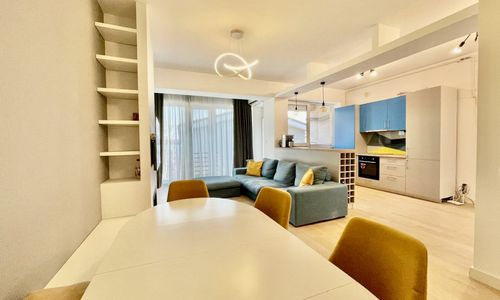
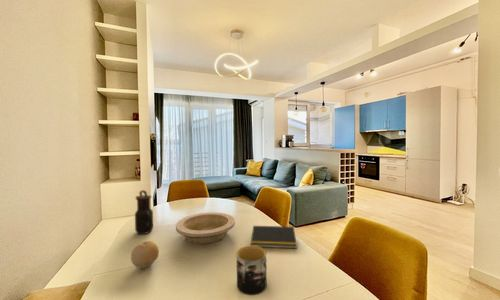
+ fruit (145, 254)
+ notepad (273, 236)
+ bowl (206, 228)
+ mug (254, 266)
+ teapot (143, 210)
